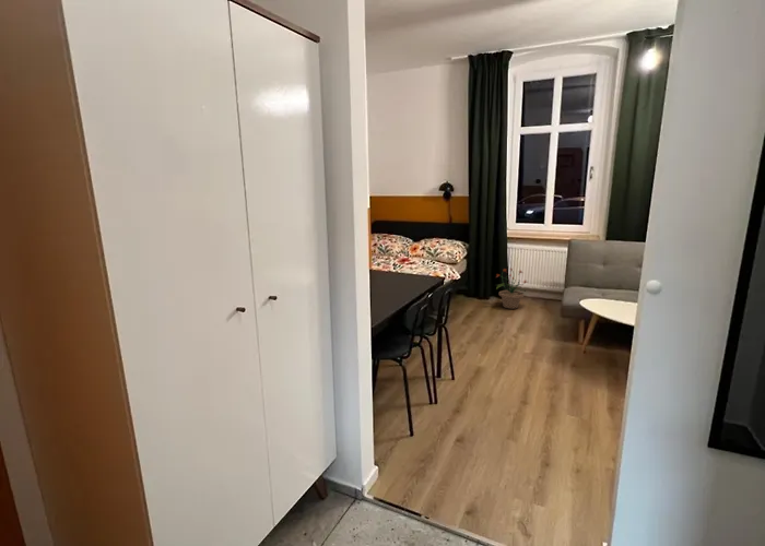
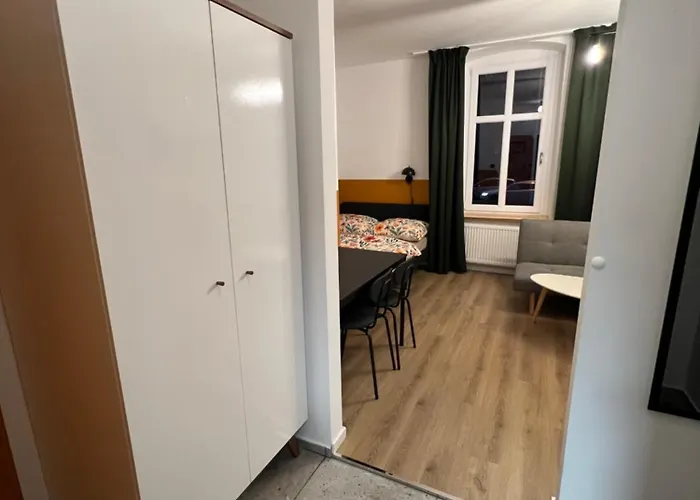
- potted plant (510, 287)
